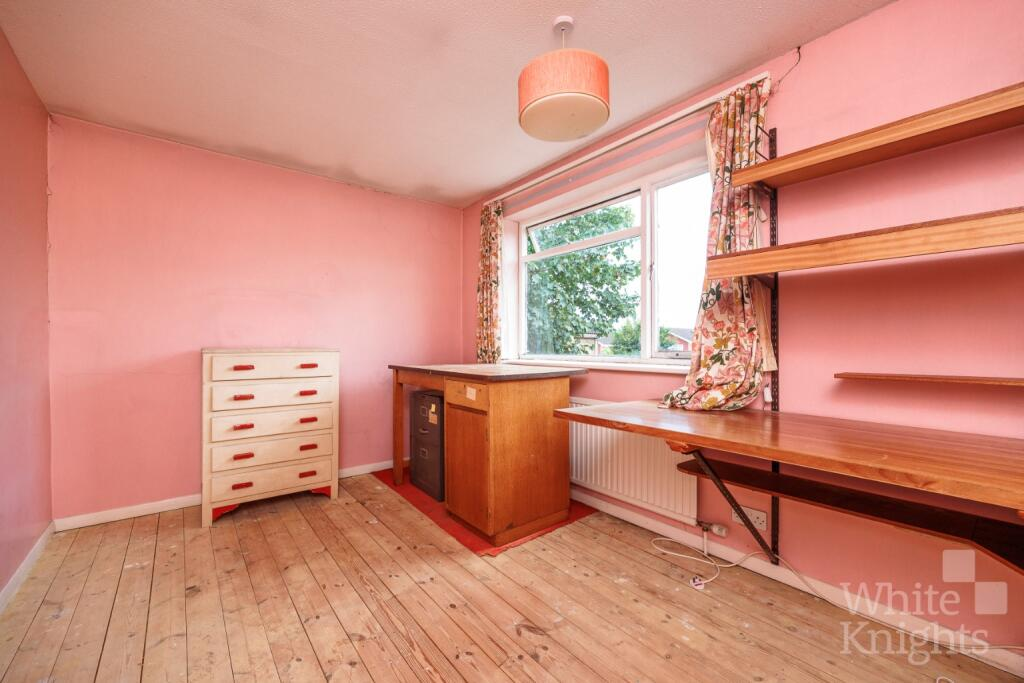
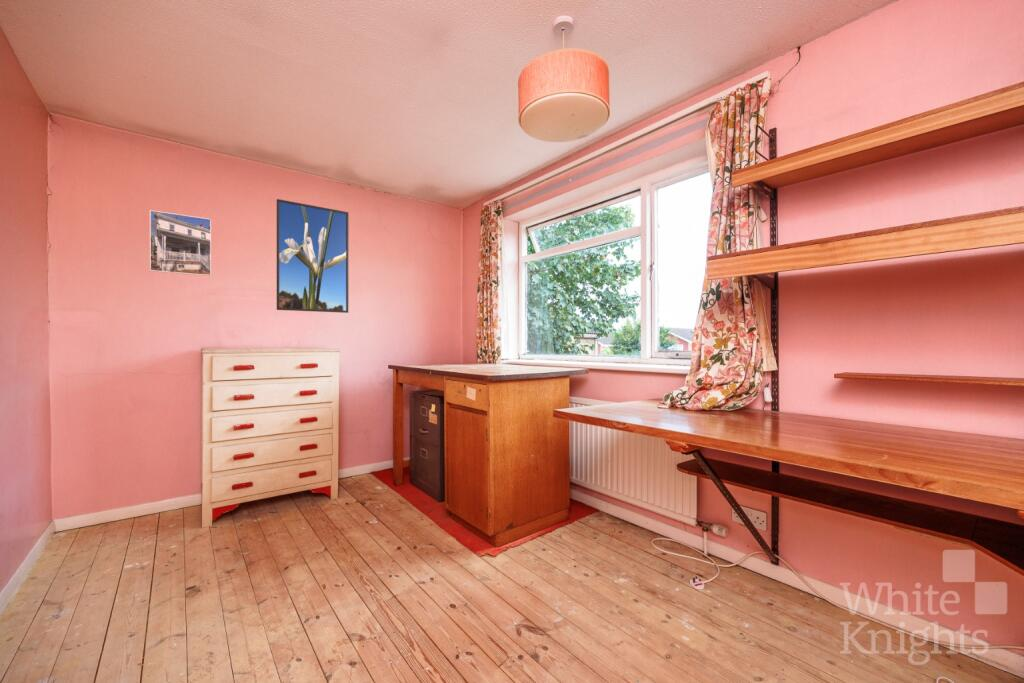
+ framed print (181, 244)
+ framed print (314, 258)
